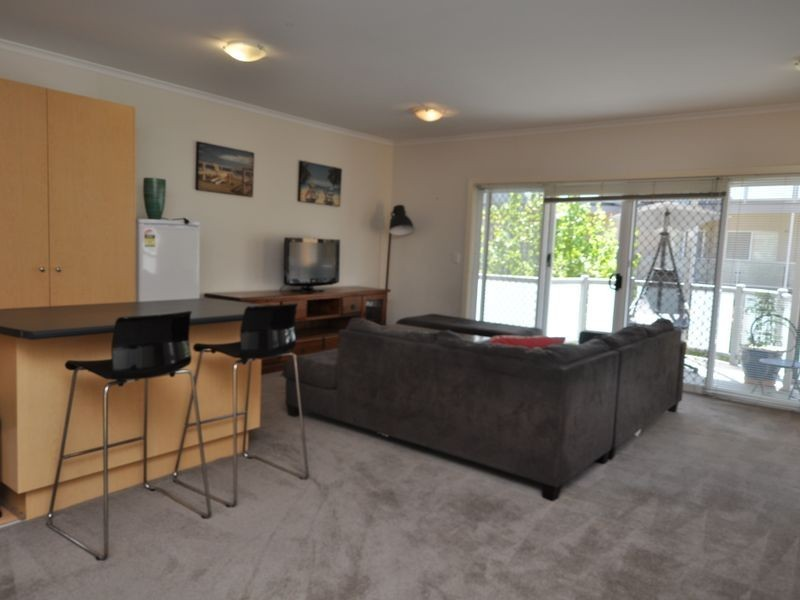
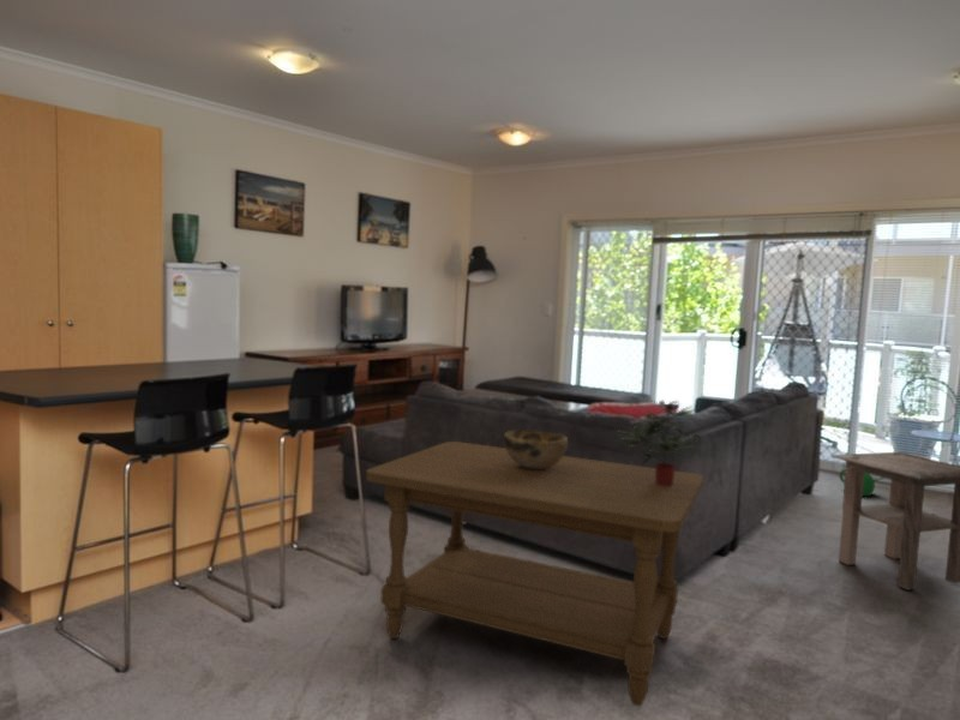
+ watering can (863, 484)
+ coffee table (535, 562)
+ potted plant (654, 443)
+ decorative bowl (534, 450)
+ side table (902, 516)
